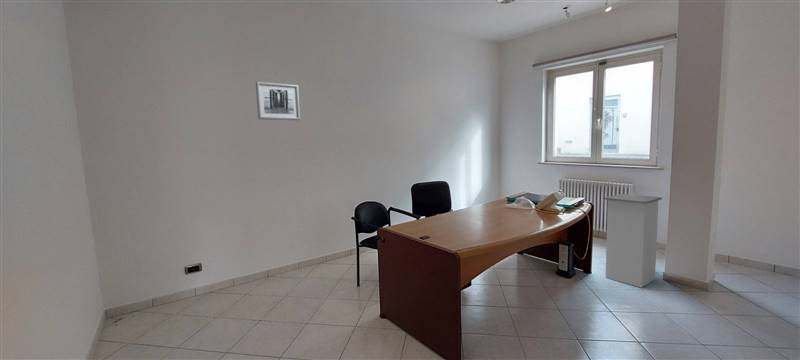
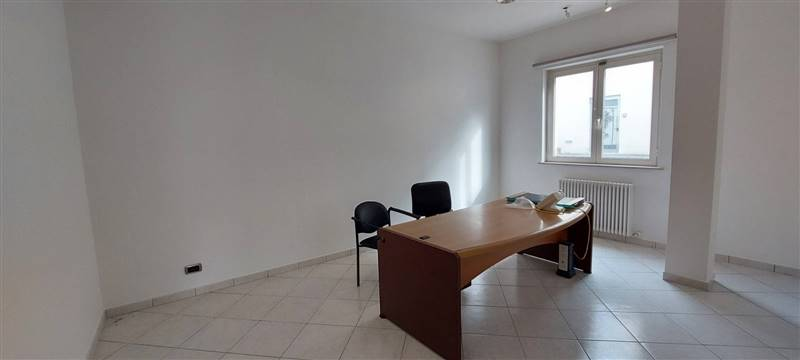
- trash can (631, 237)
- wall art (278, 101)
